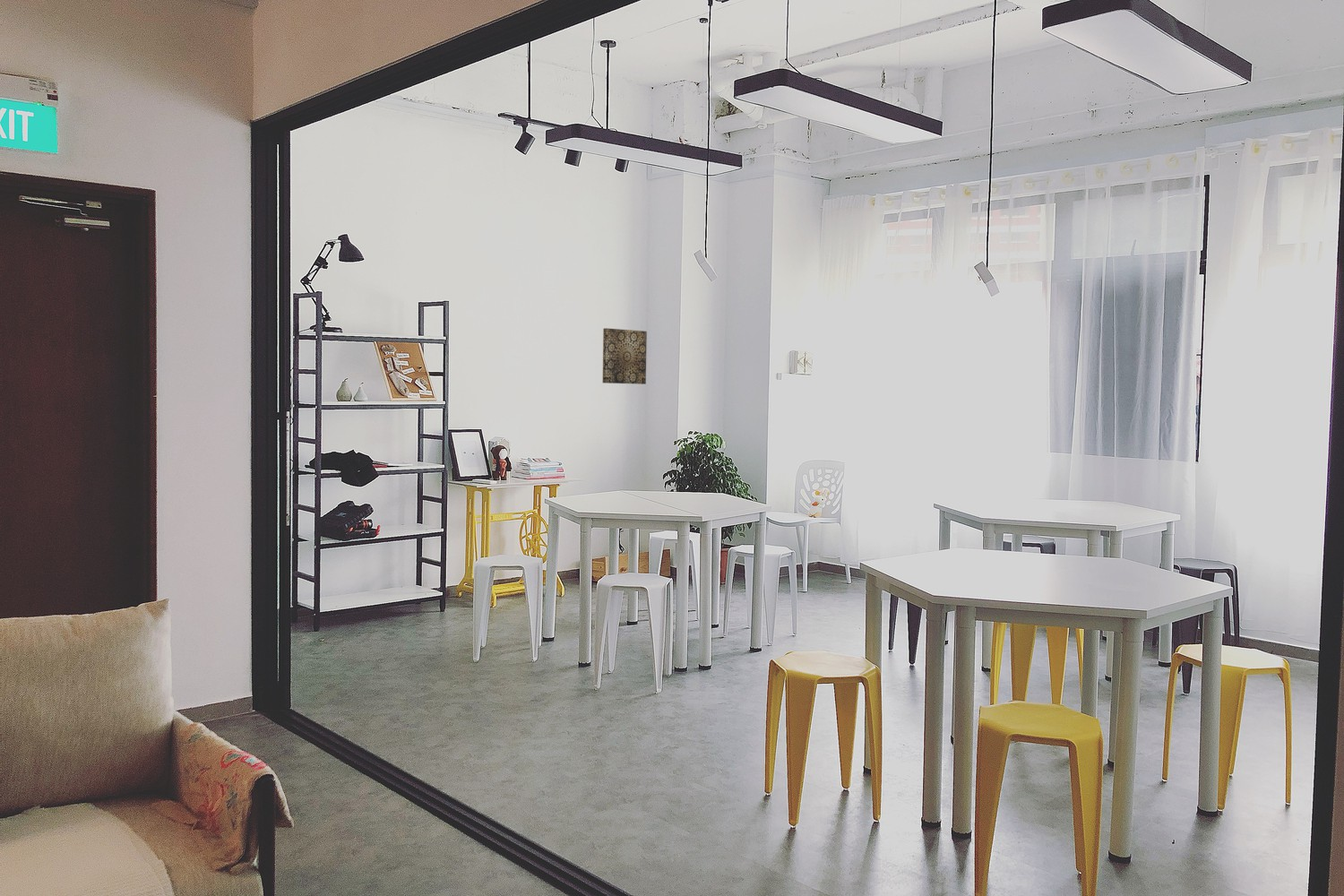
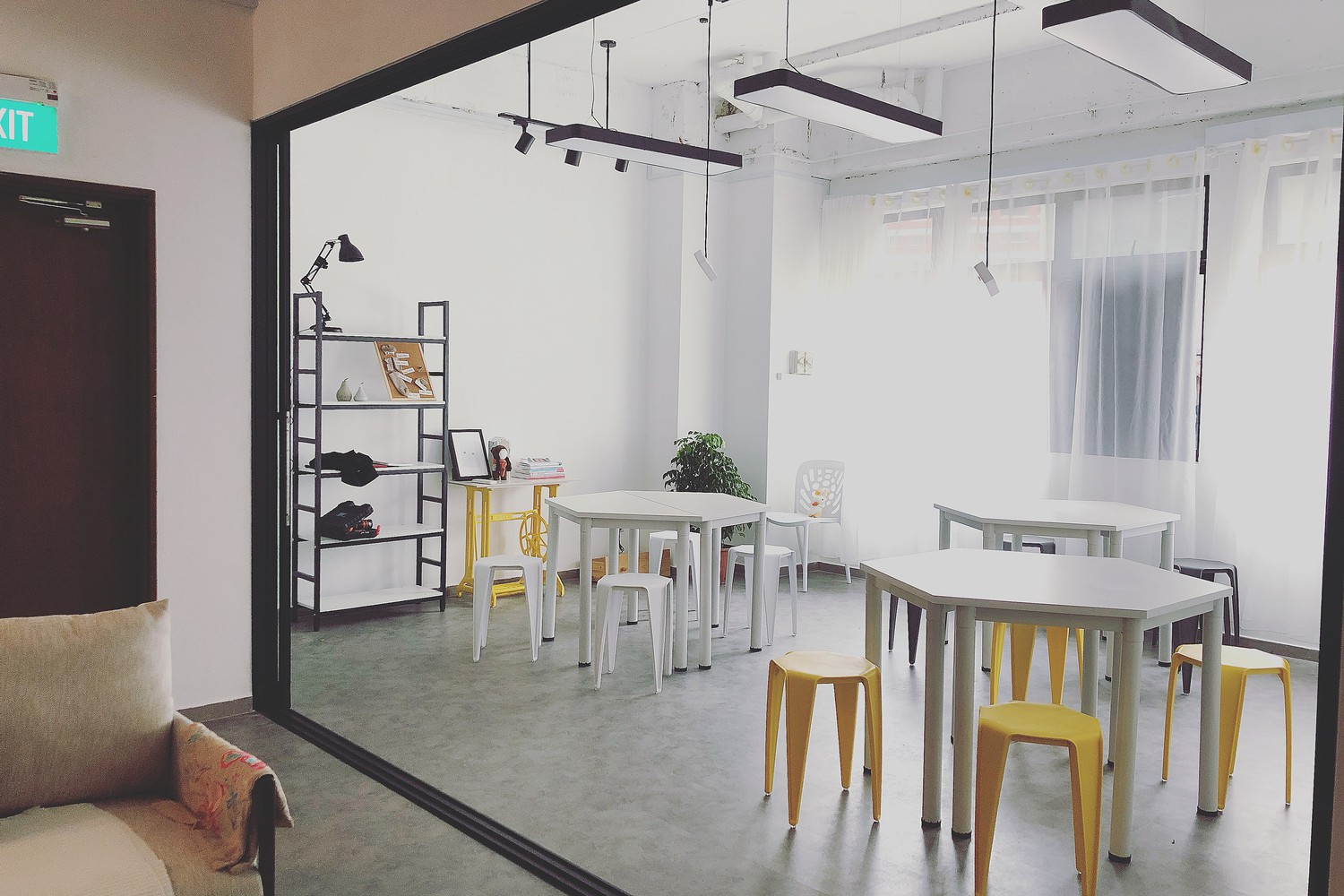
- wall art (625, 357)
